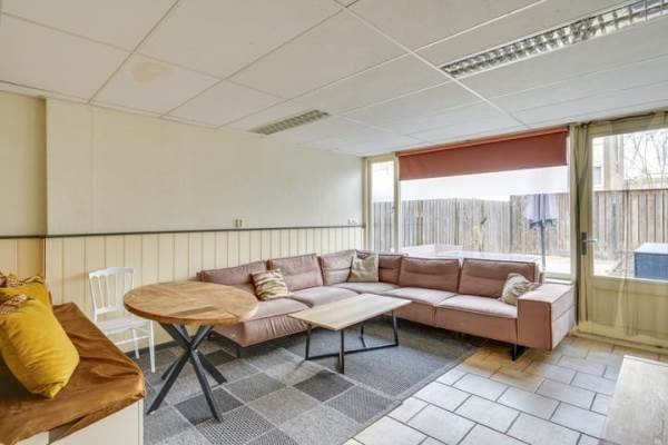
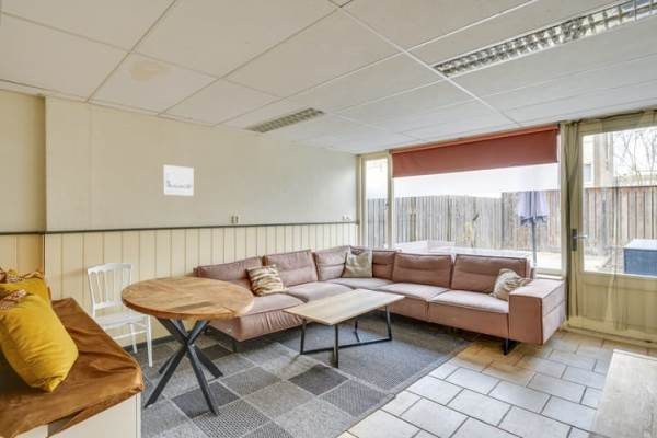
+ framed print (178, 181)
